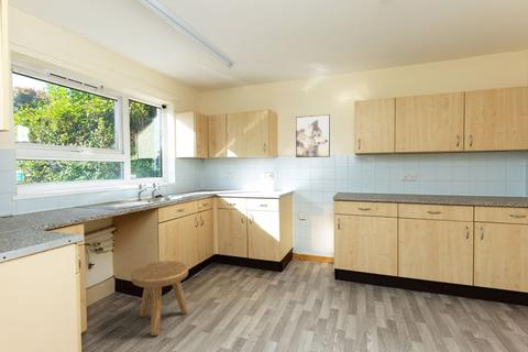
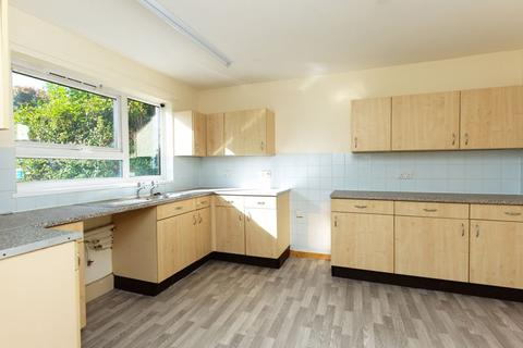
- wall art (312, 136)
- stool (161, 295)
